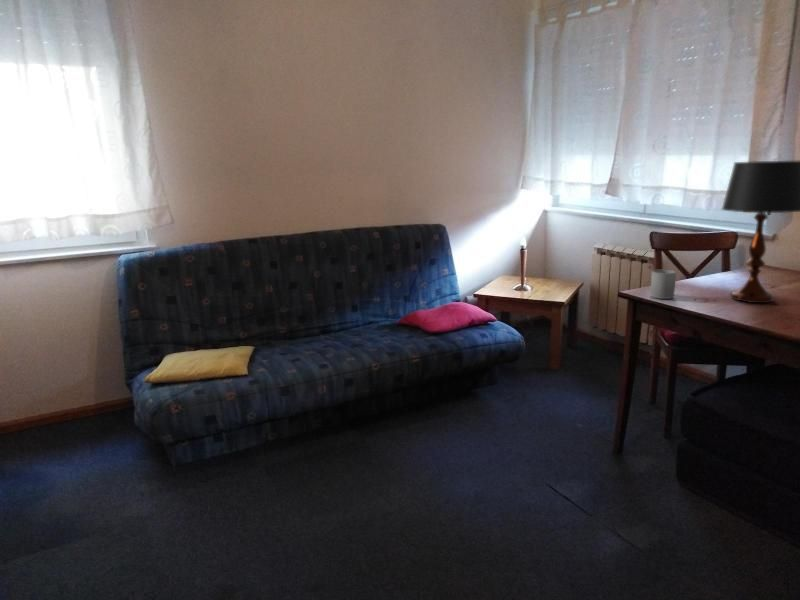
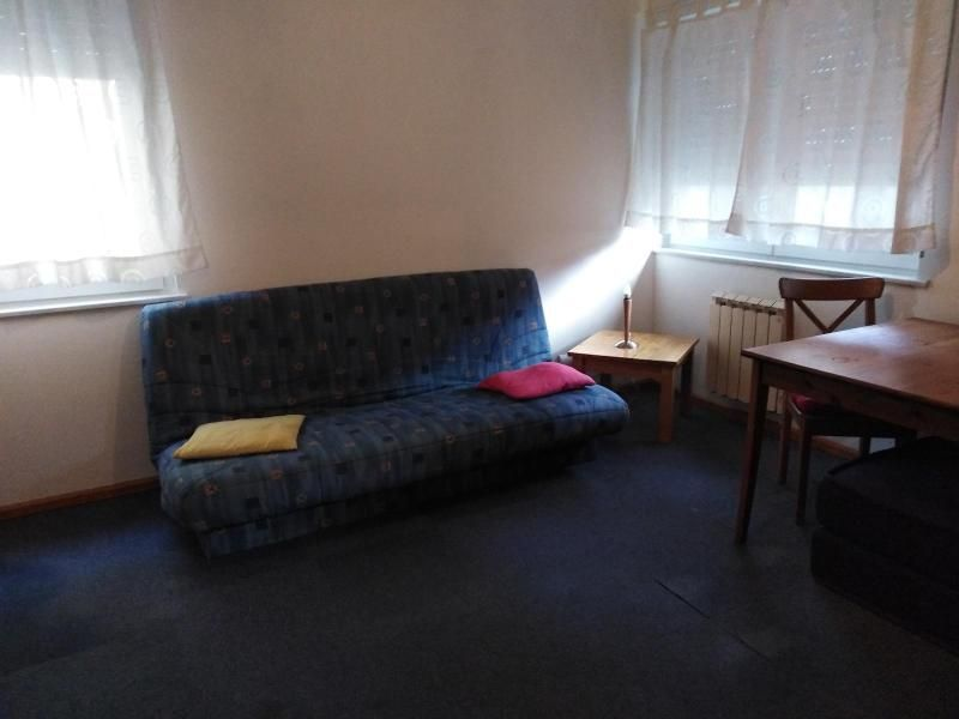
- mug (663, 283)
- table lamp (759, 232)
